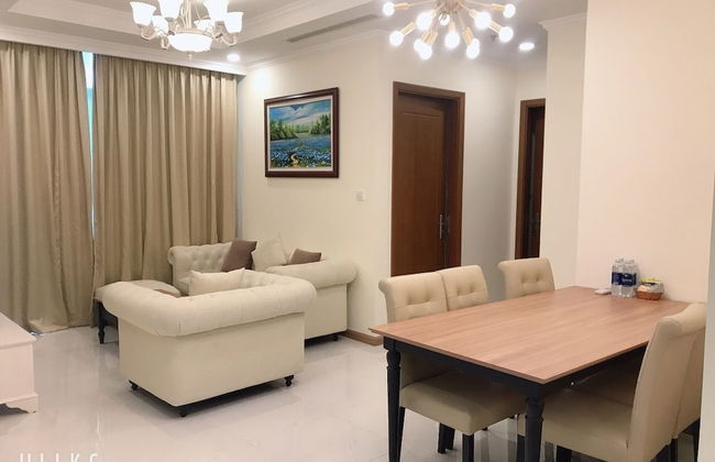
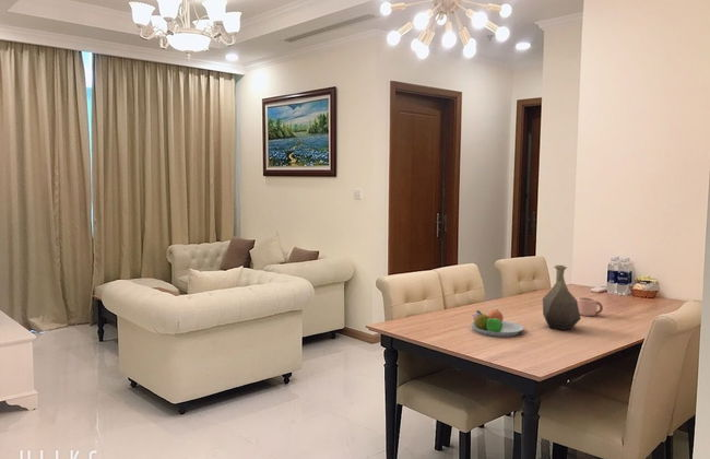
+ mug (589, 306)
+ vase (559, 296)
+ fruit bowl (495, 320)
